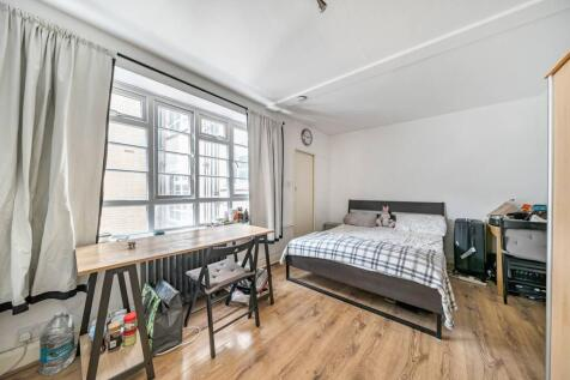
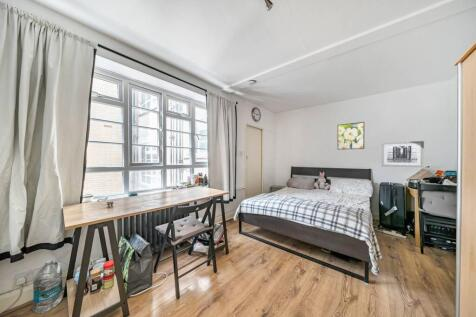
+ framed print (350, 136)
+ wall art (401, 154)
